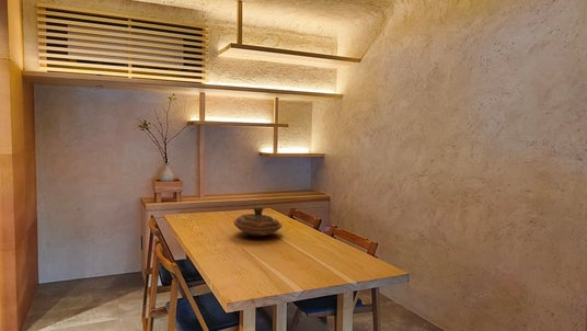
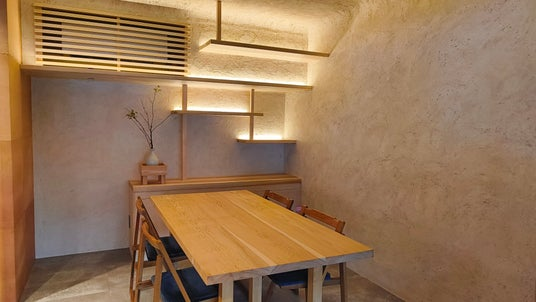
- decorative bowl (257, 220)
